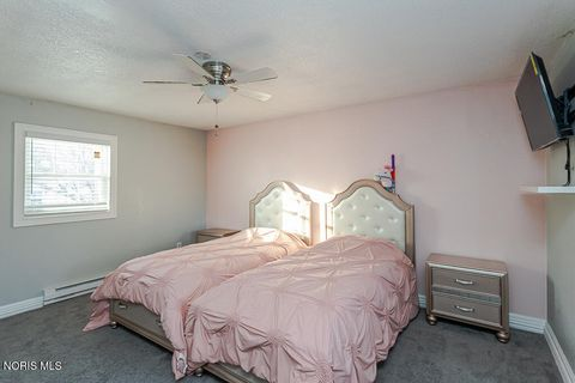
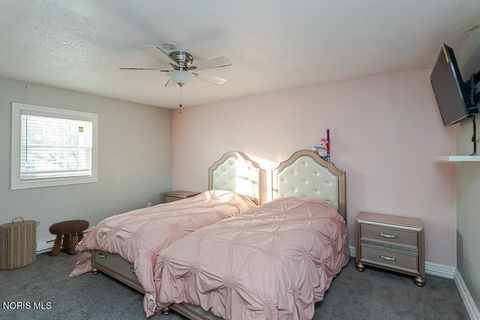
+ laundry hamper (18, 240)
+ footstool (69, 237)
